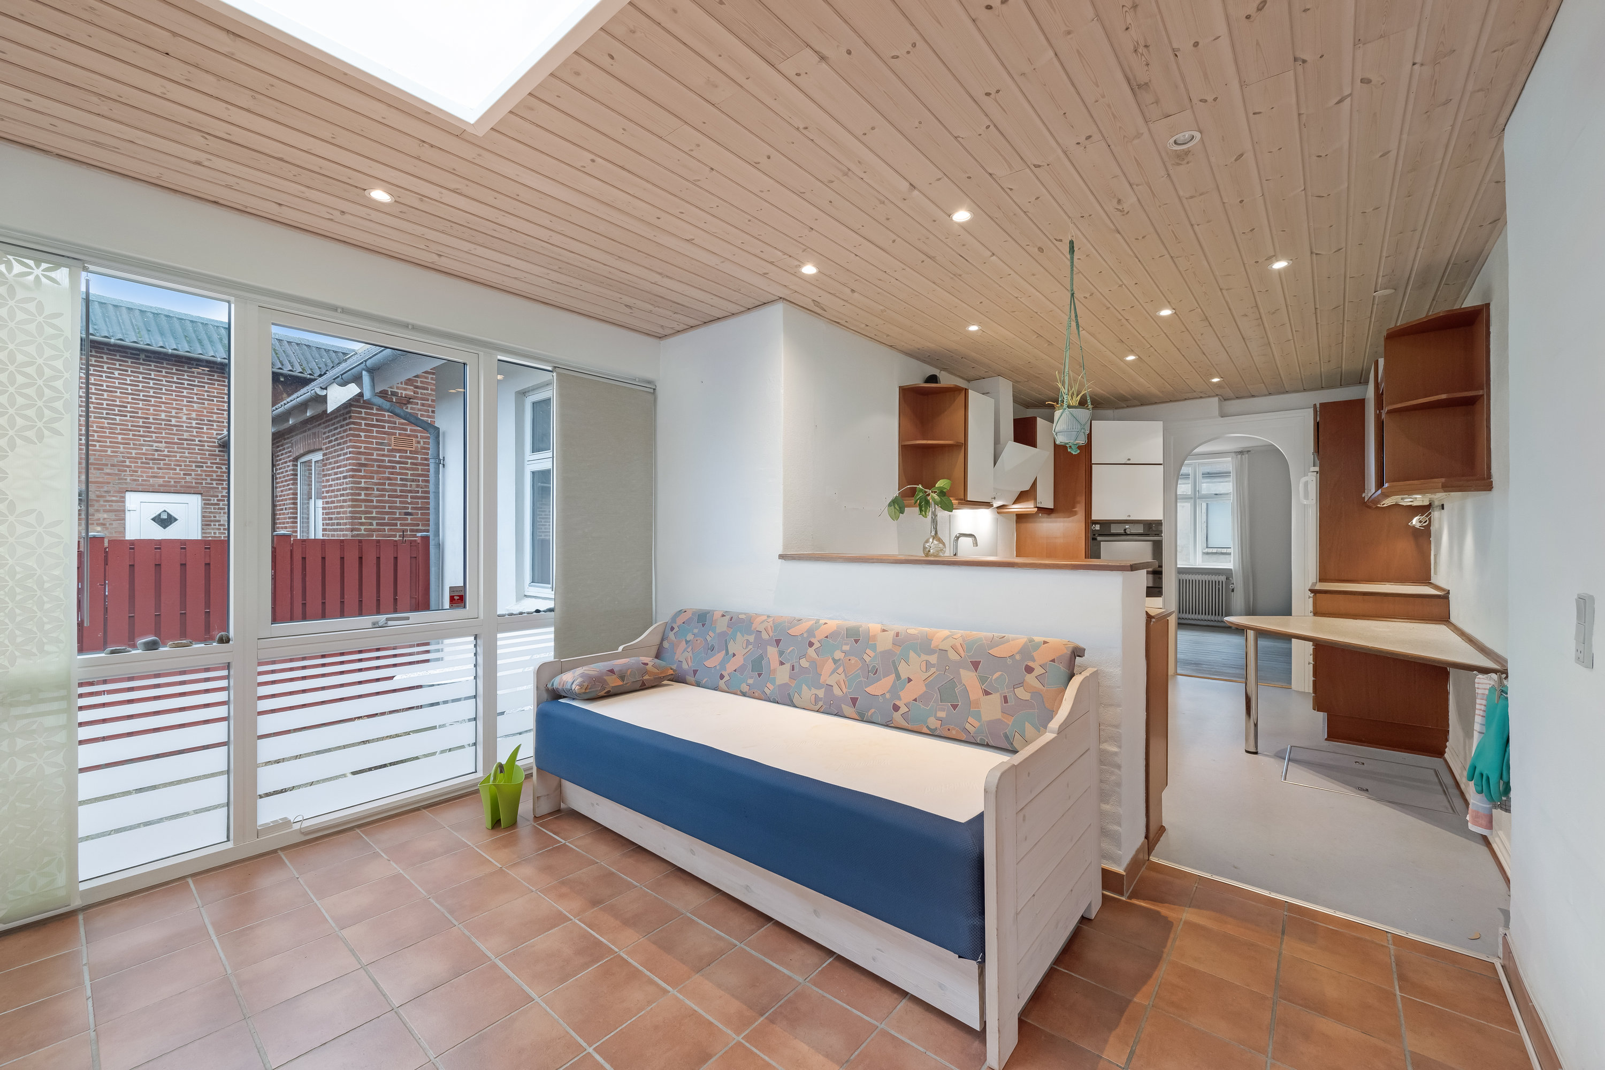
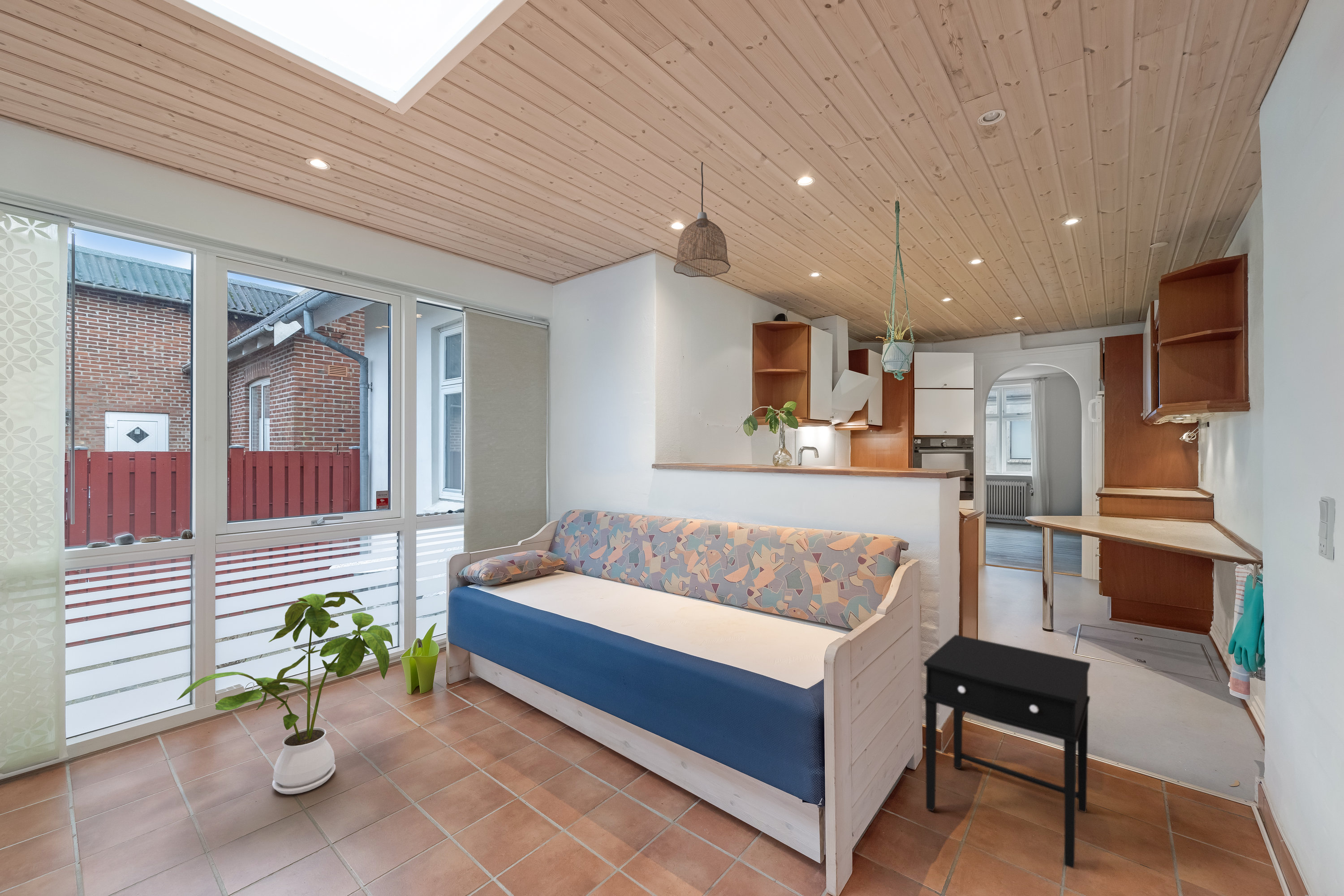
+ side table (1008, 725)
+ pendant lamp (702, 215)
+ house plant (302, 682)
